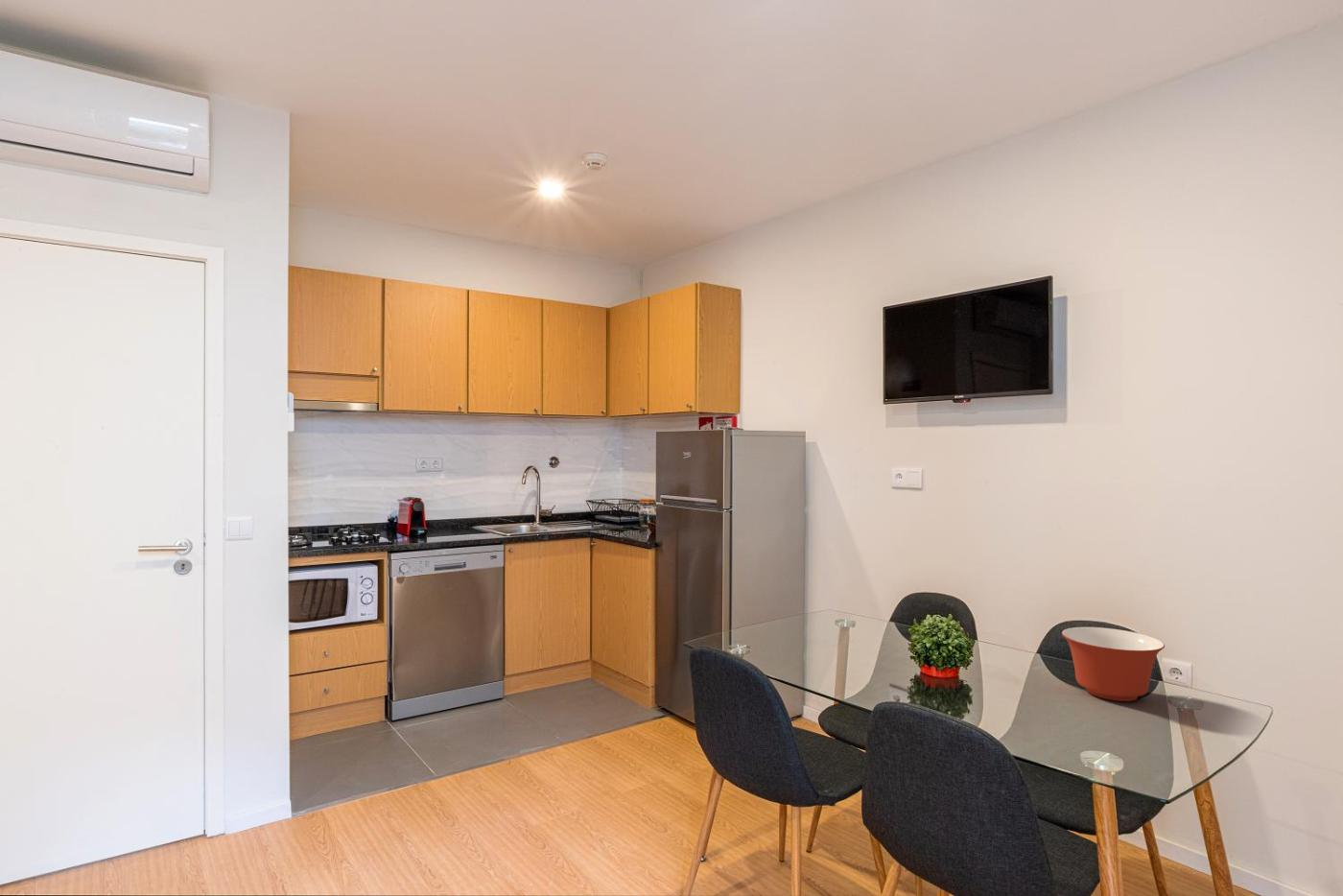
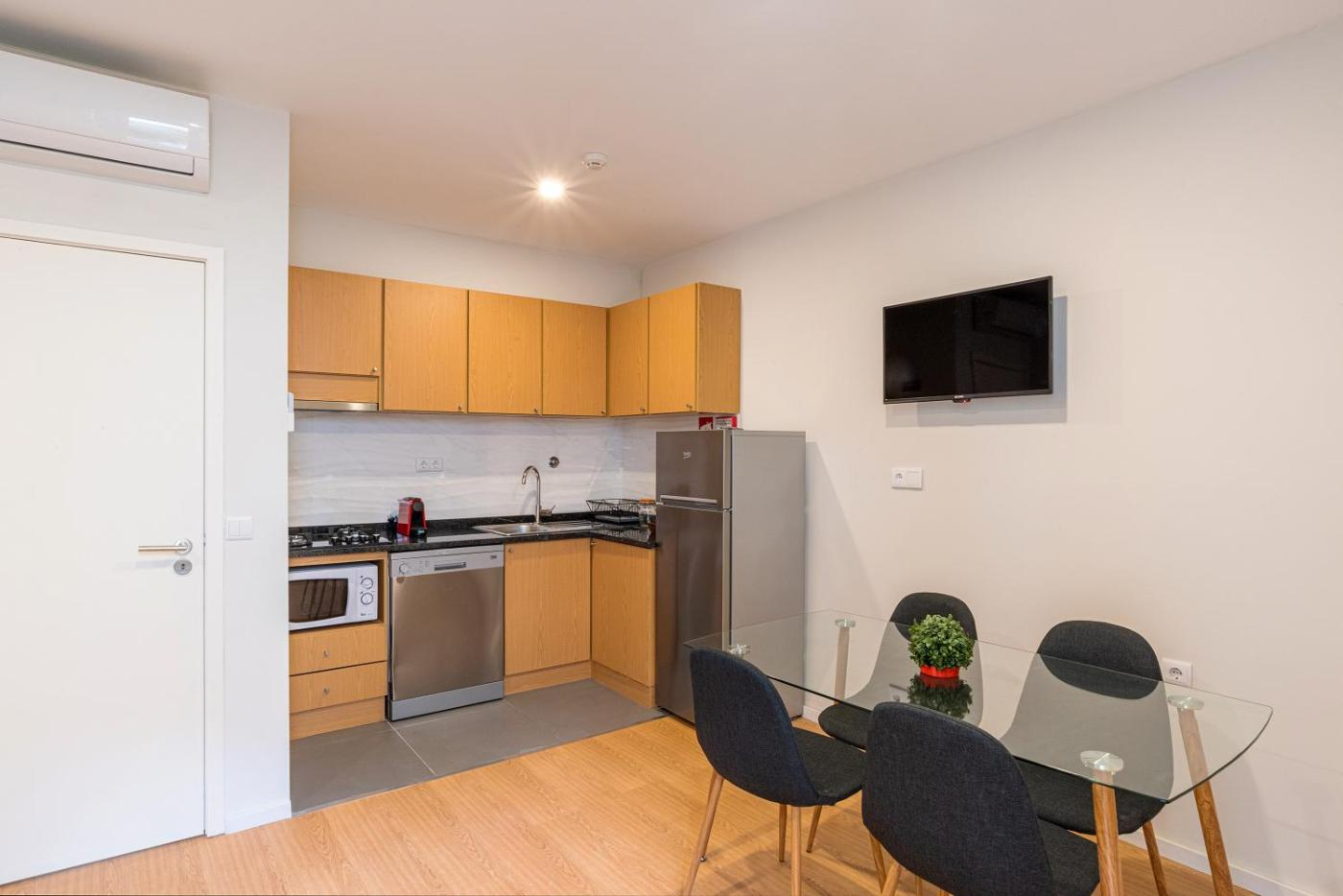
- mixing bowl (1111, 665)
